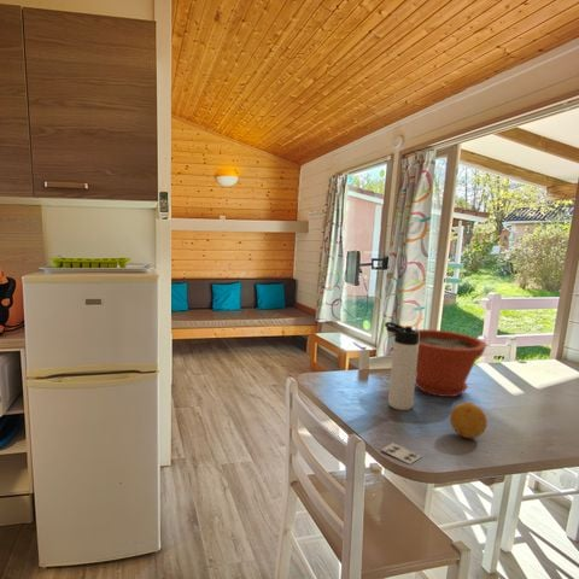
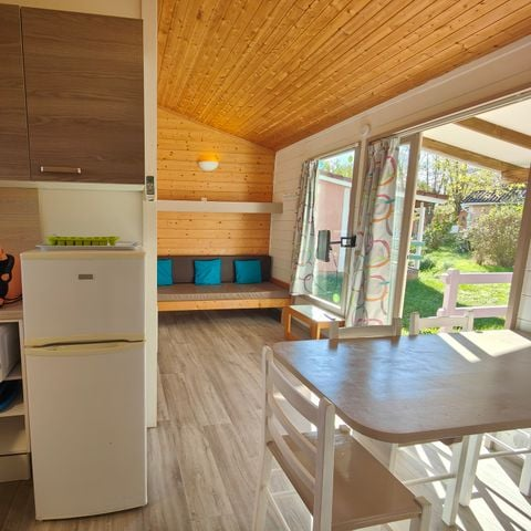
- plant pot (440, 363)
- playing card (400, 452)
- fruit (468, 420)
- thermos bottle (398, 364)
